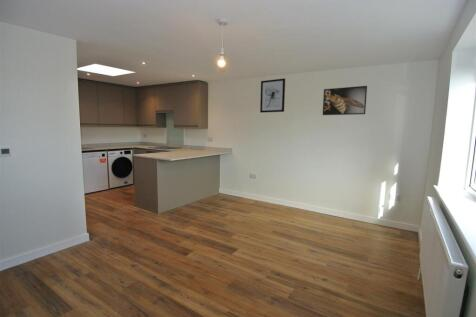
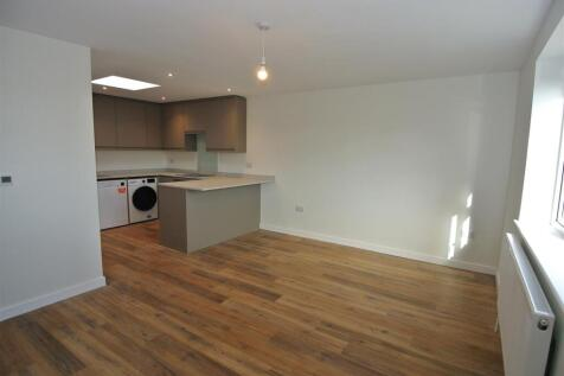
- wall art (272, 96)
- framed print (343, 101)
